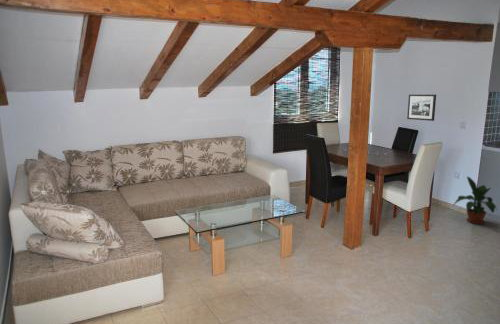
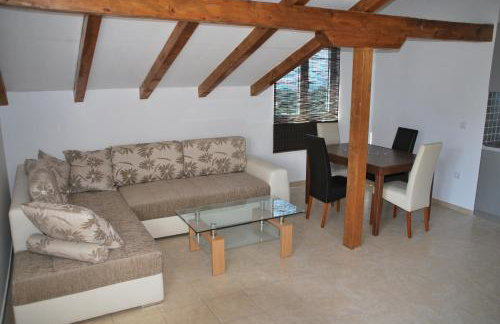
- picture frame (421, 107)
- potted plant (477, 199)
